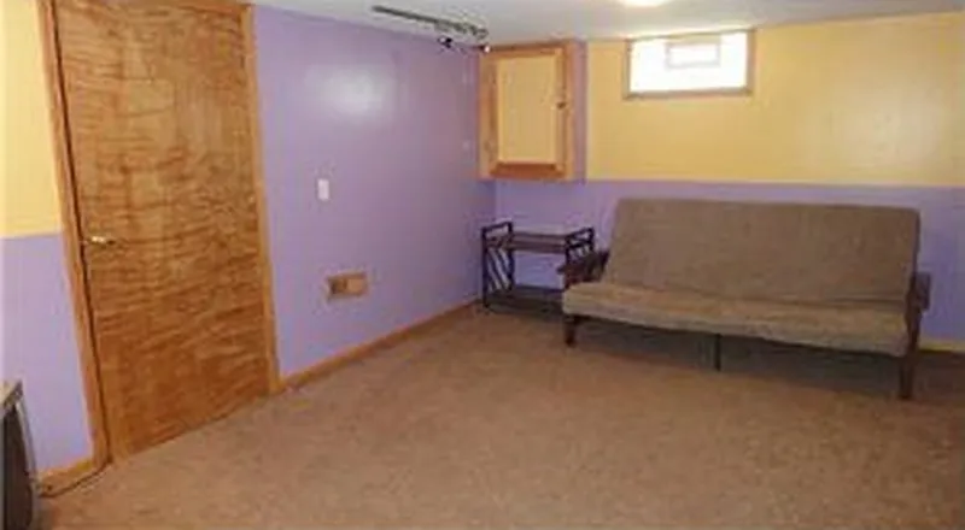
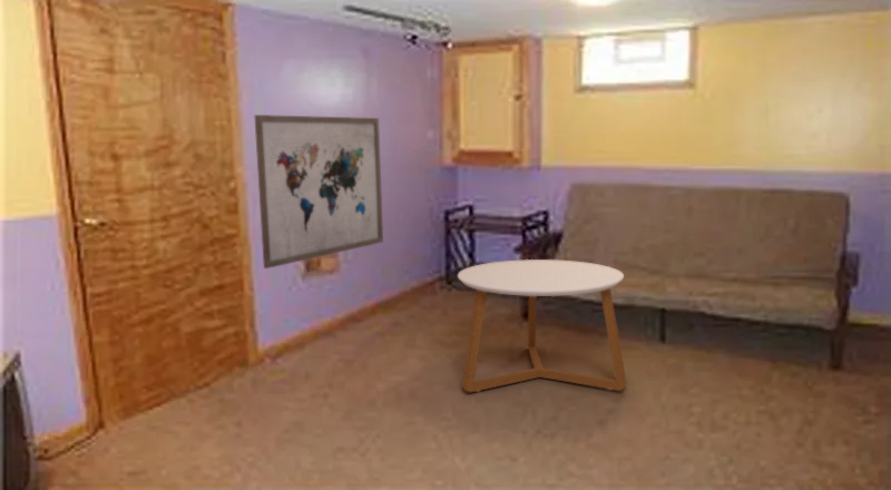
+ coffee table (535, 325)
+ wall art (326, 186)
